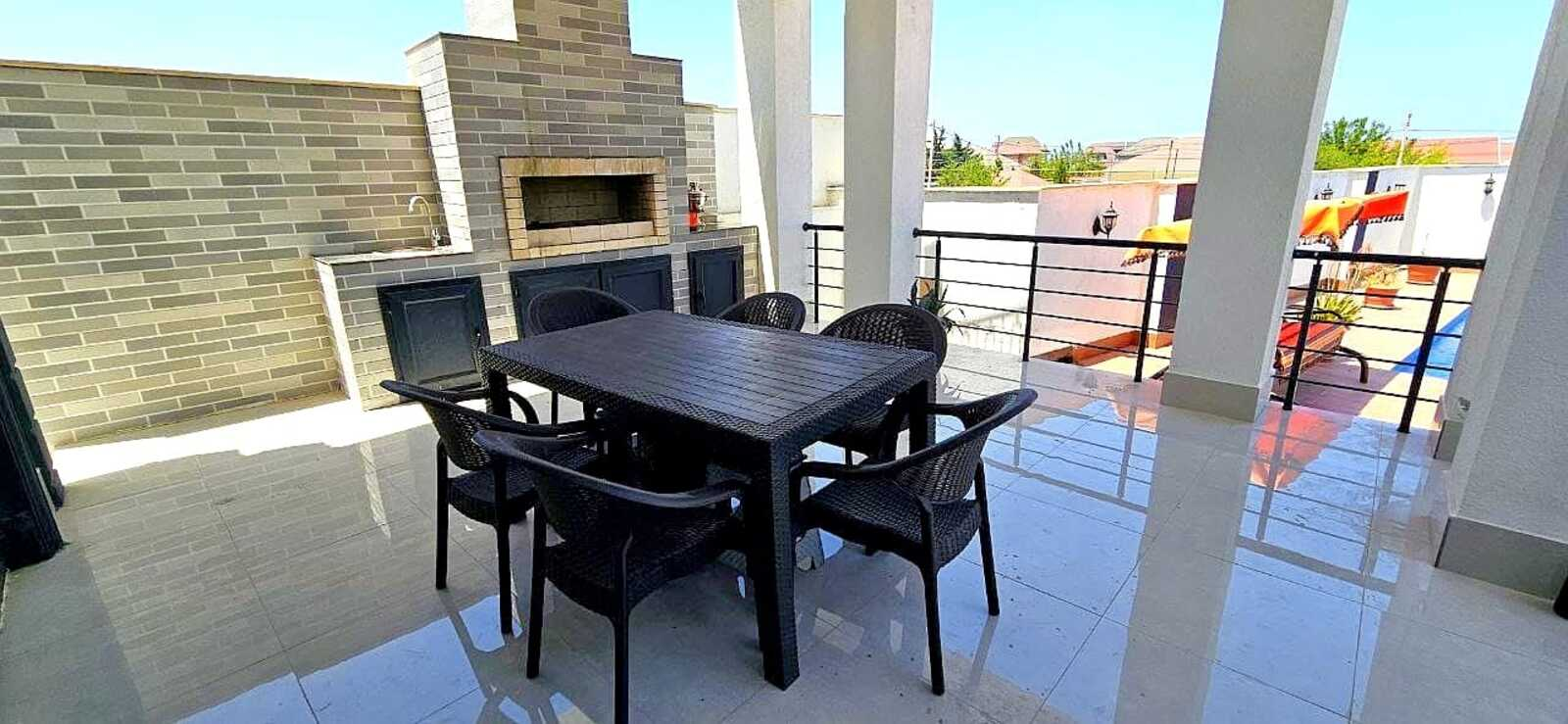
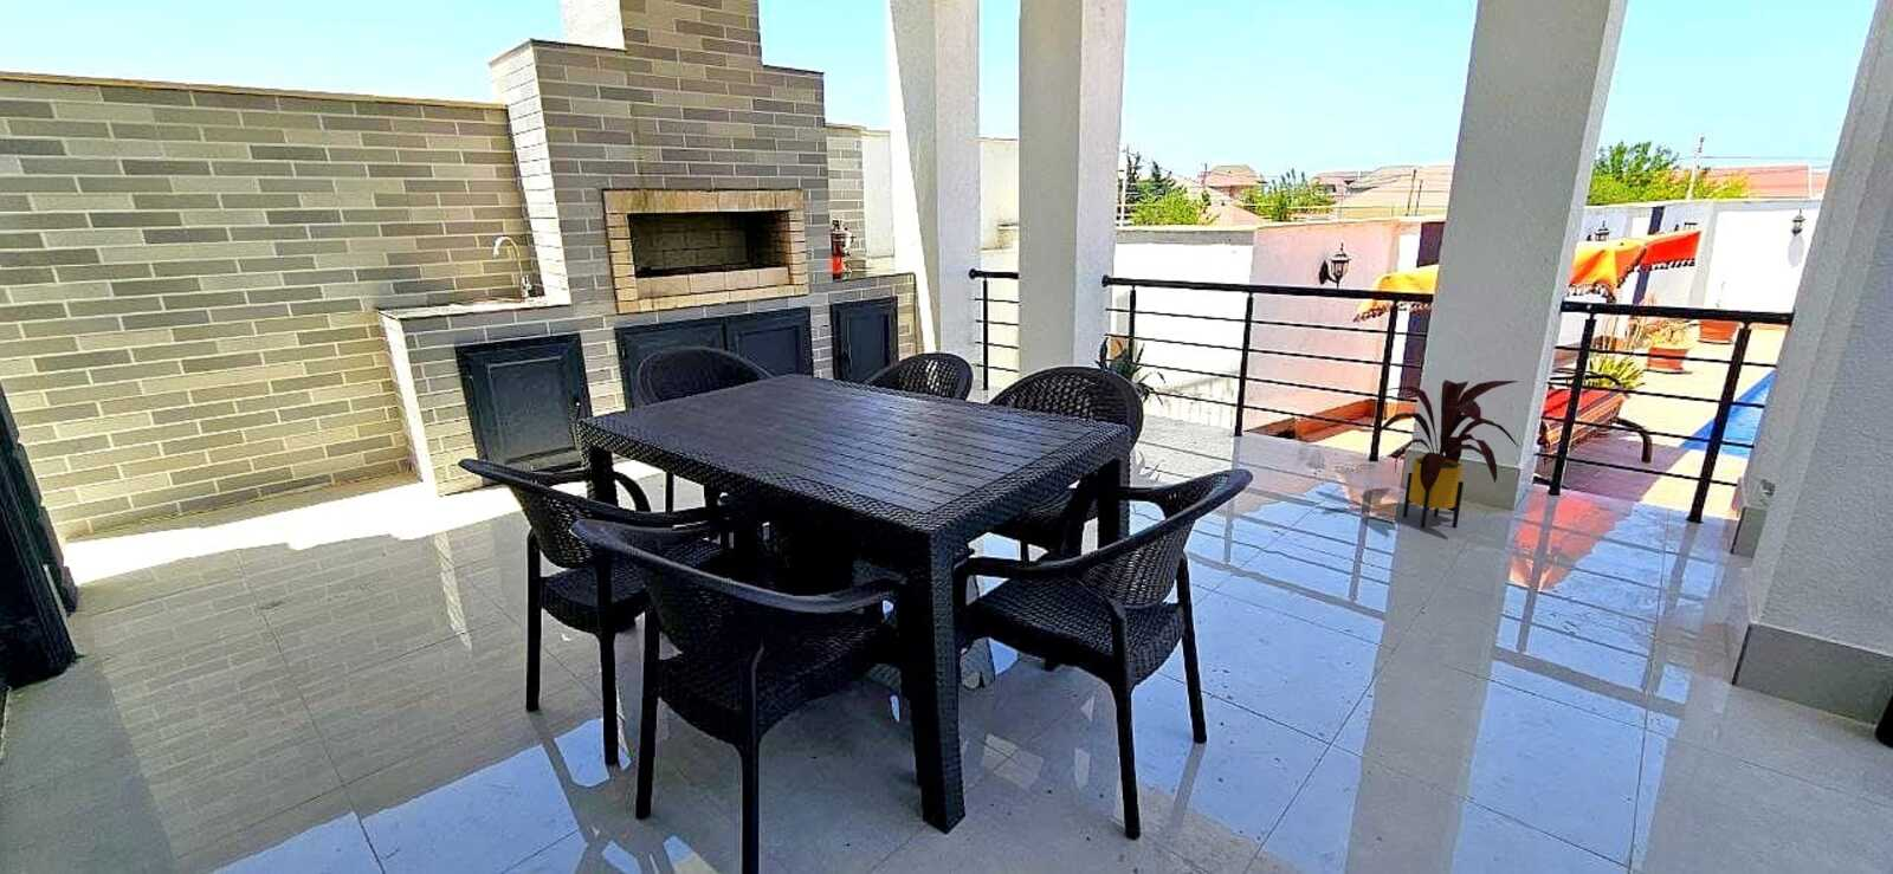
+ house plant (1437, 449)
